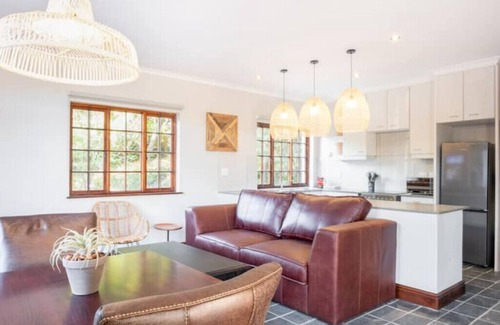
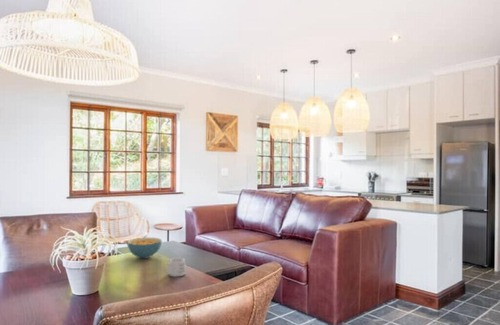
+ cereal bowl (144, 249)
+ mug (174, 267)
